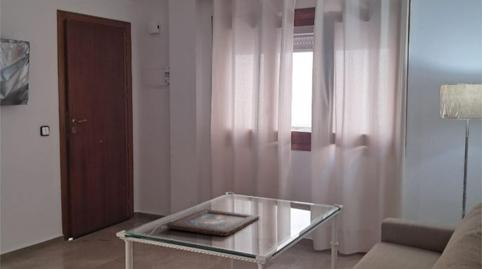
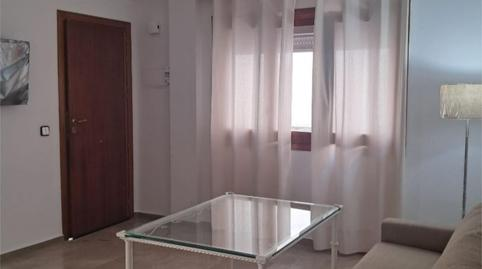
- decorative tray (214, 221)
